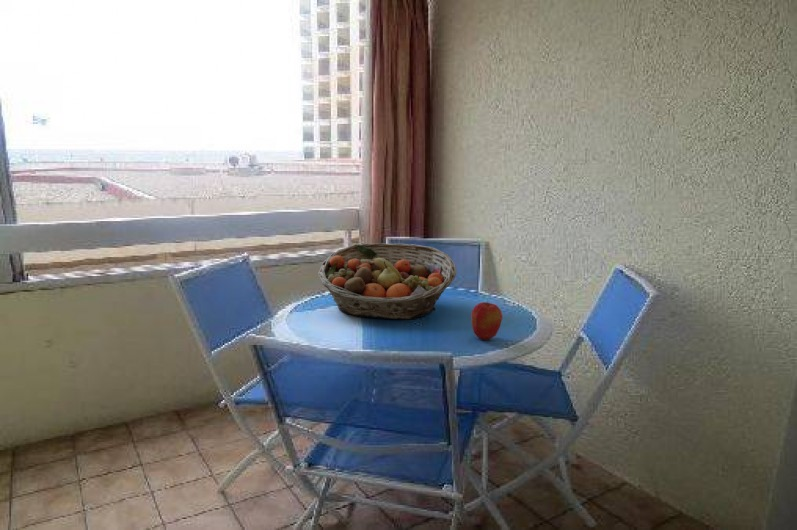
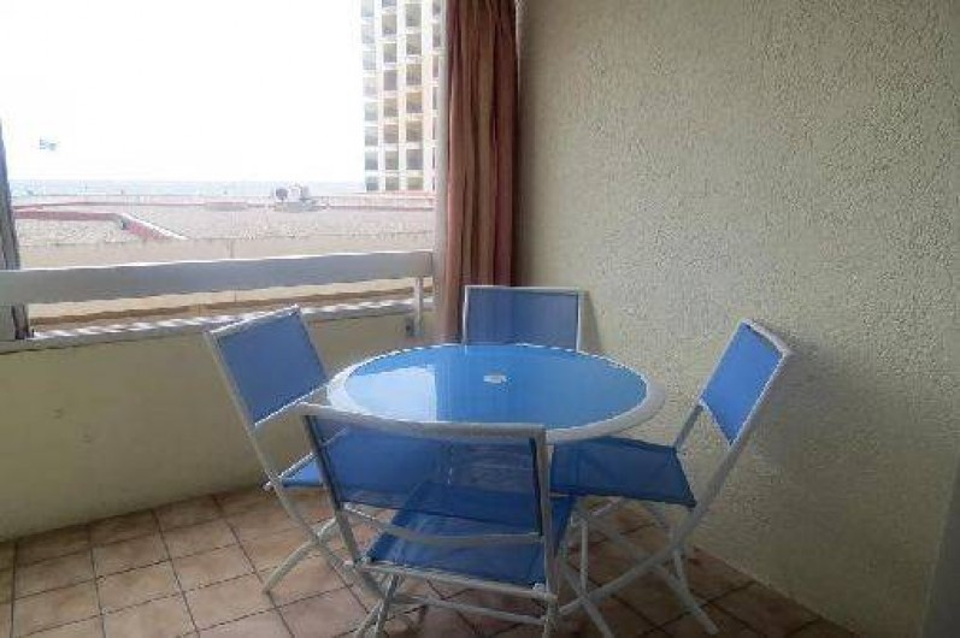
- apple (486, 319)
- fruit basket (386, 279)
